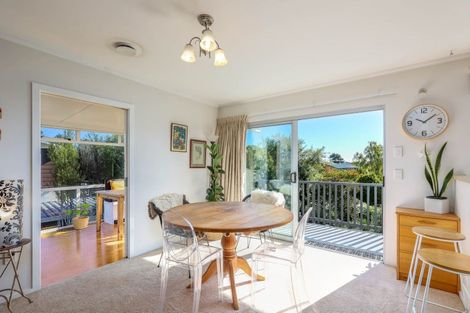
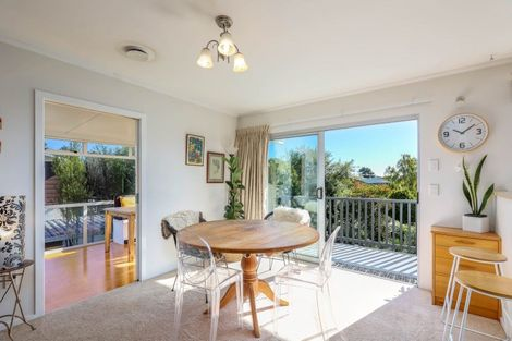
- potted plant (81, 216)
